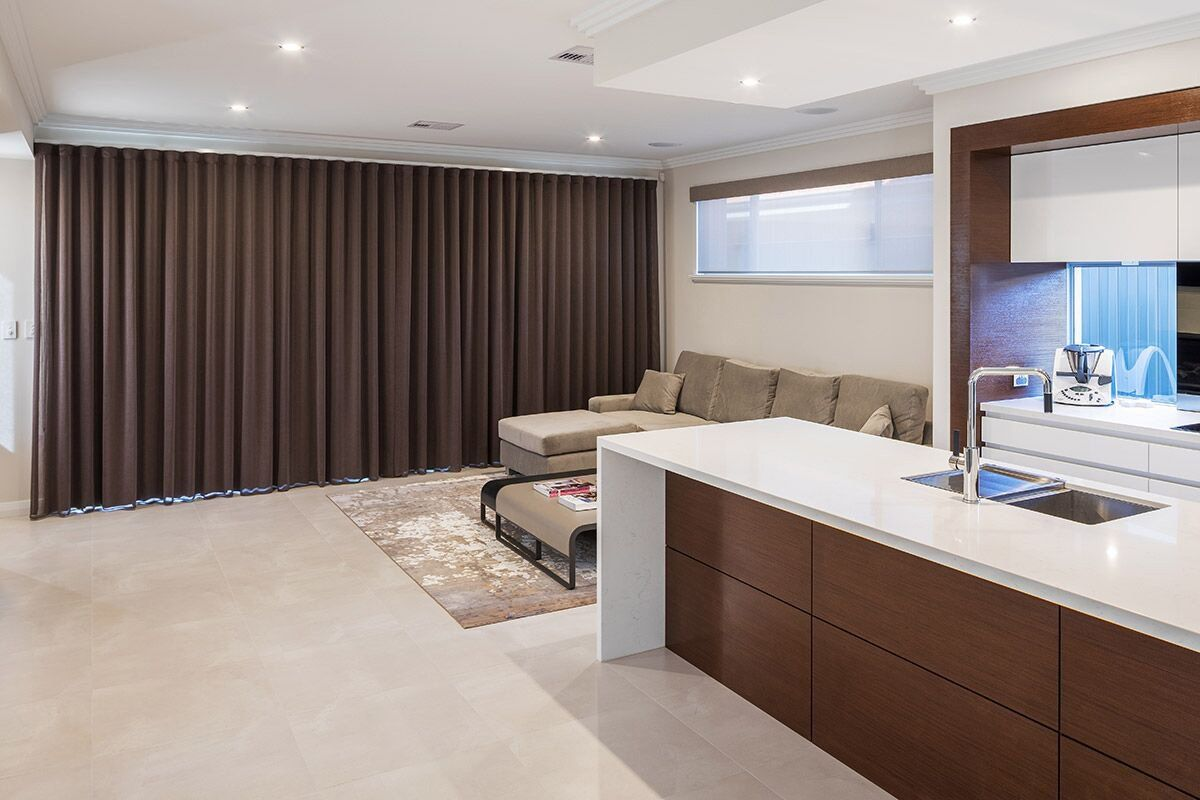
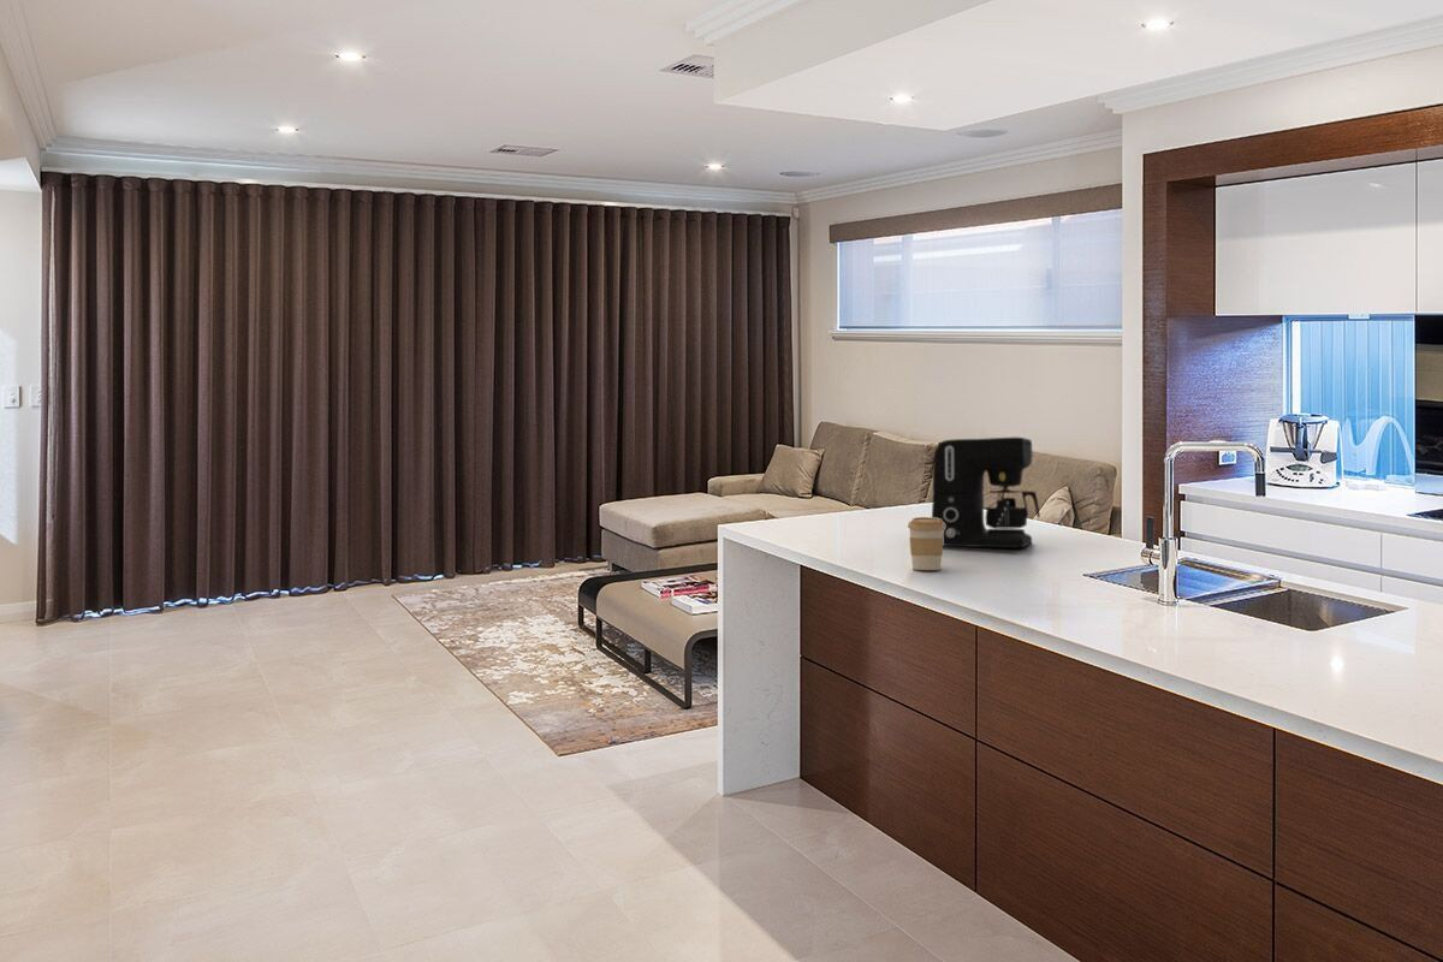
+ coffee cup (926, 542)
+ coffee maker (990, 492)
